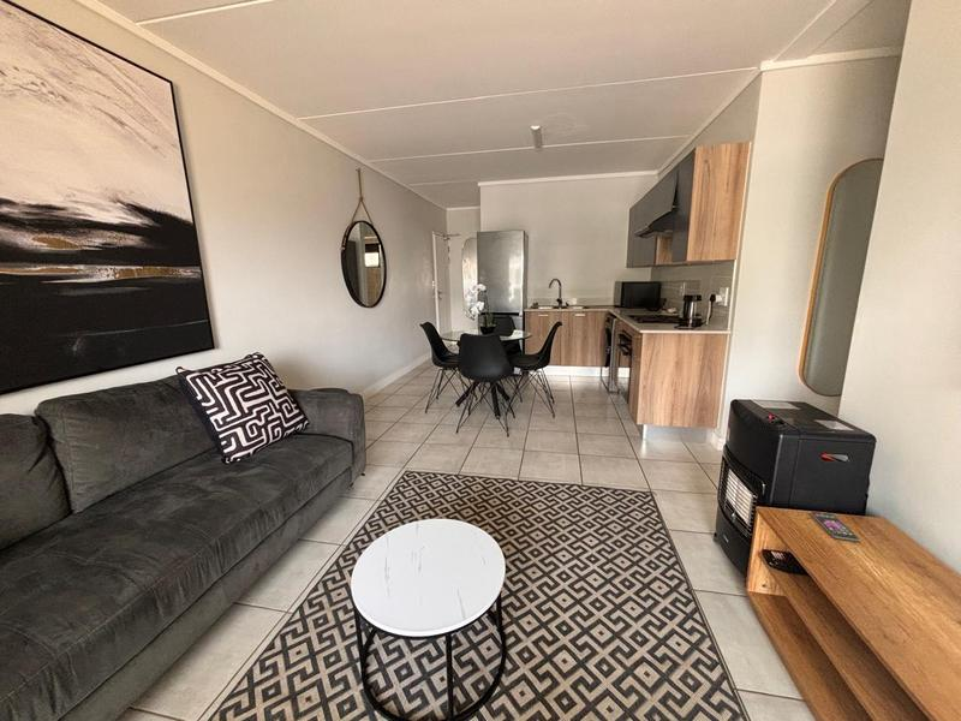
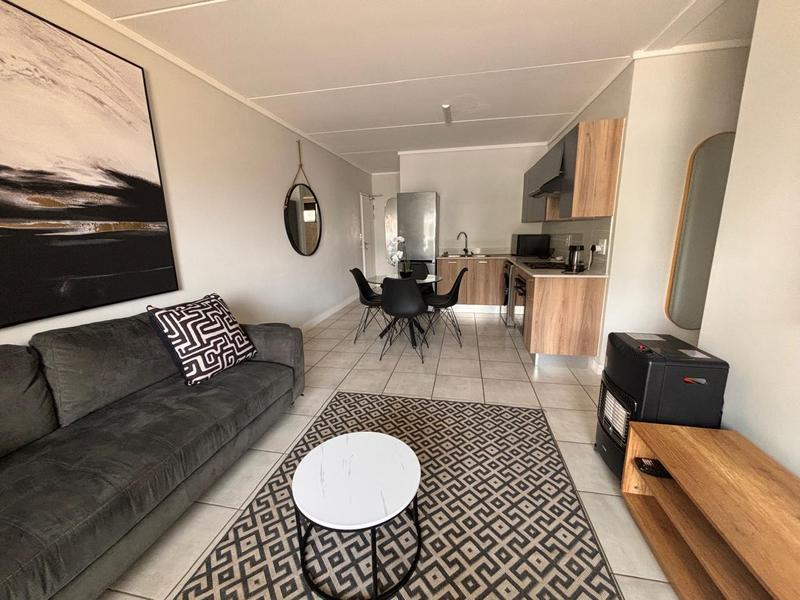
- smartphone (832, 525)
